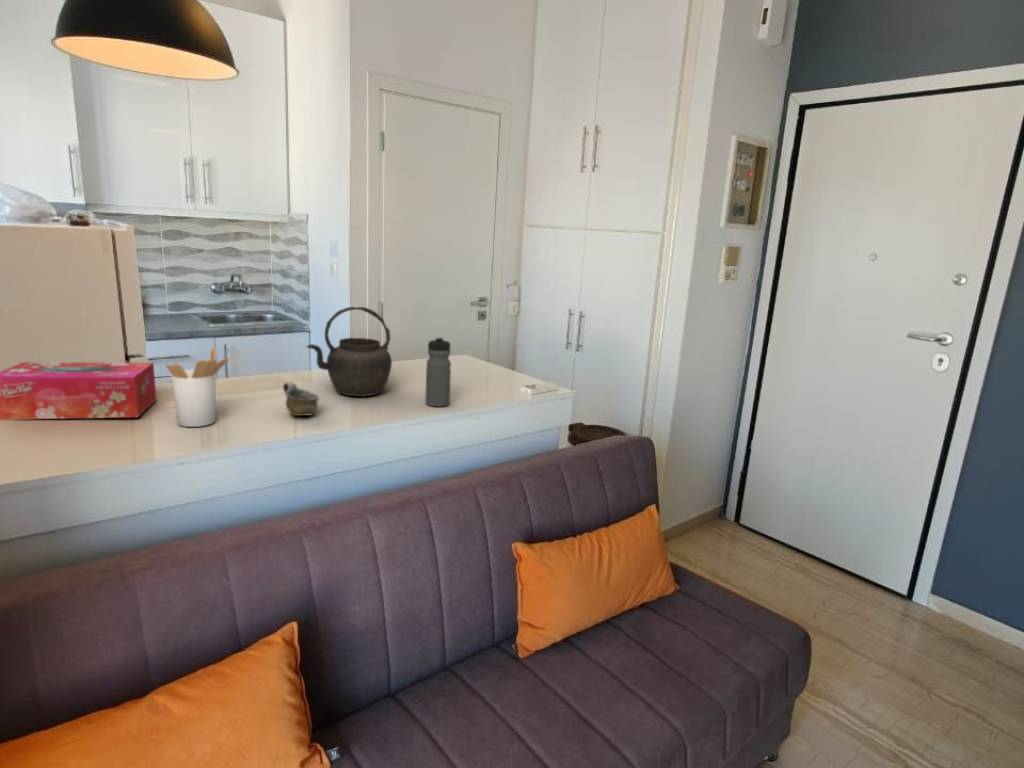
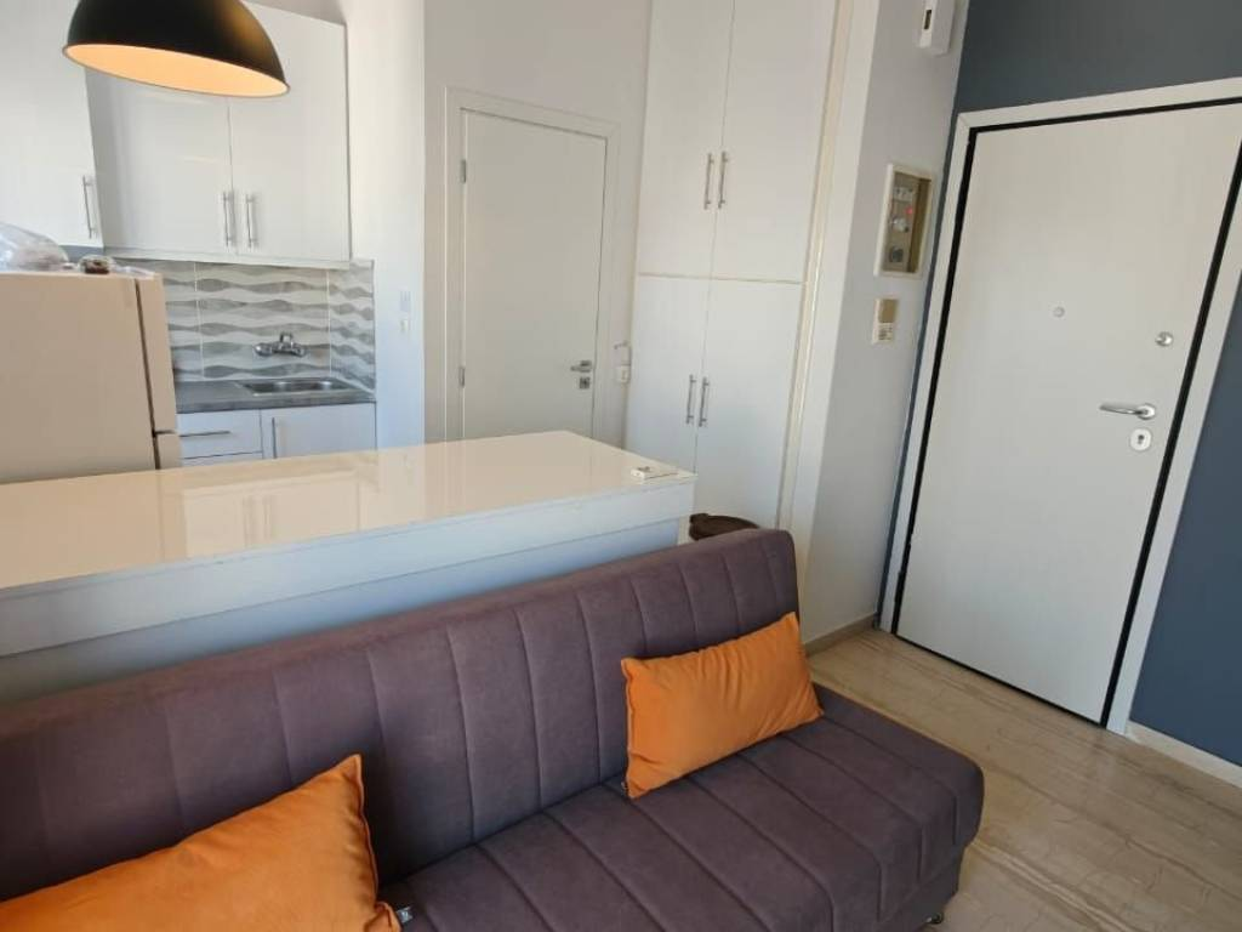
- water bottle (438, 370)
- utensil holder (201, 388)
- cup (302, 399)
- kettle (350, 350)
- tissue box (79, 389)
